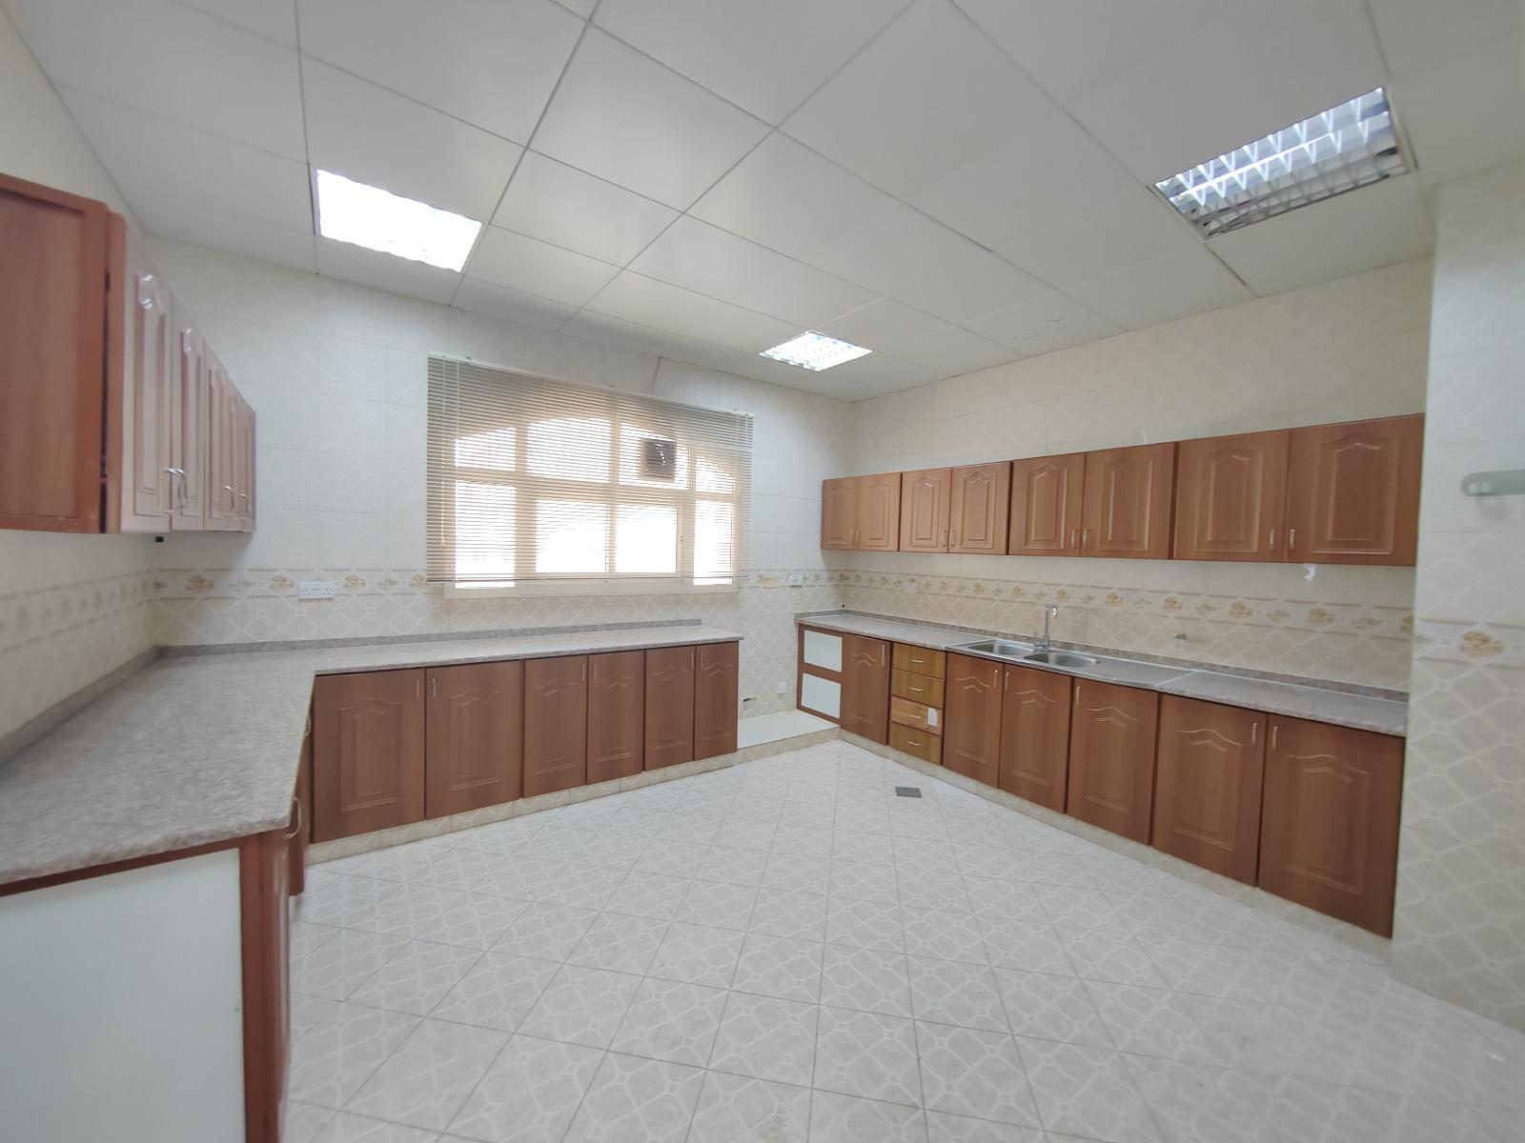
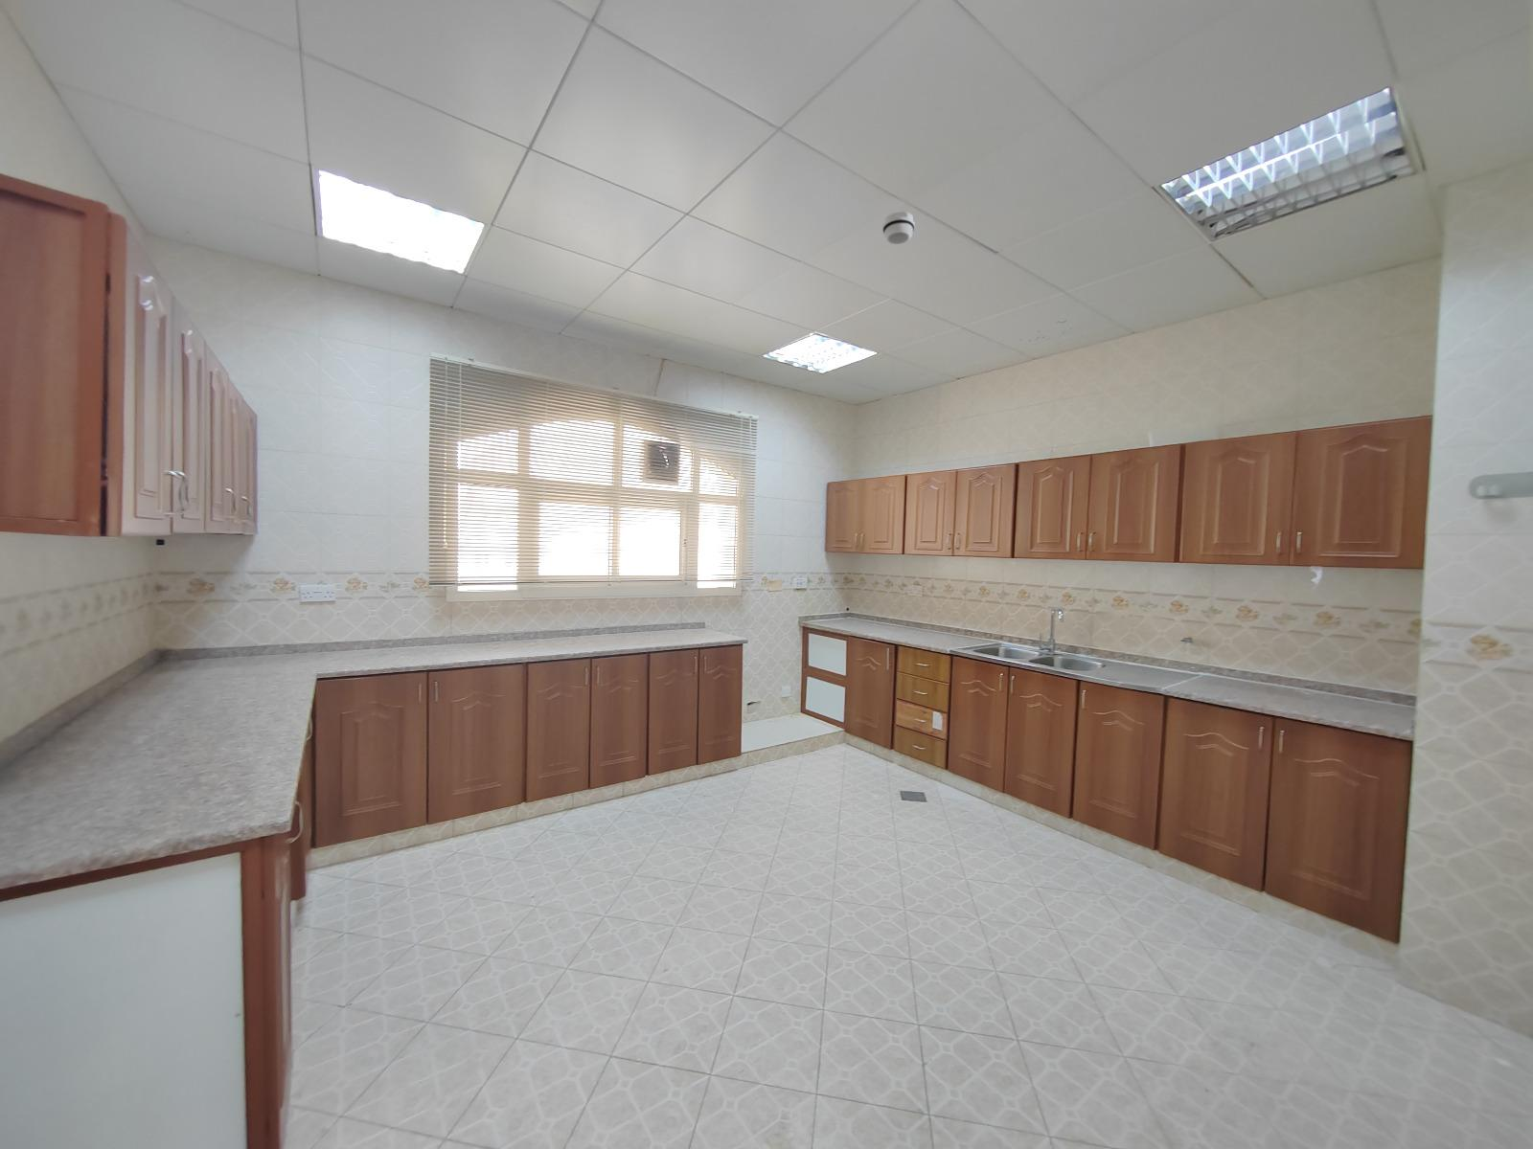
+ smoke detector (898, 229)
